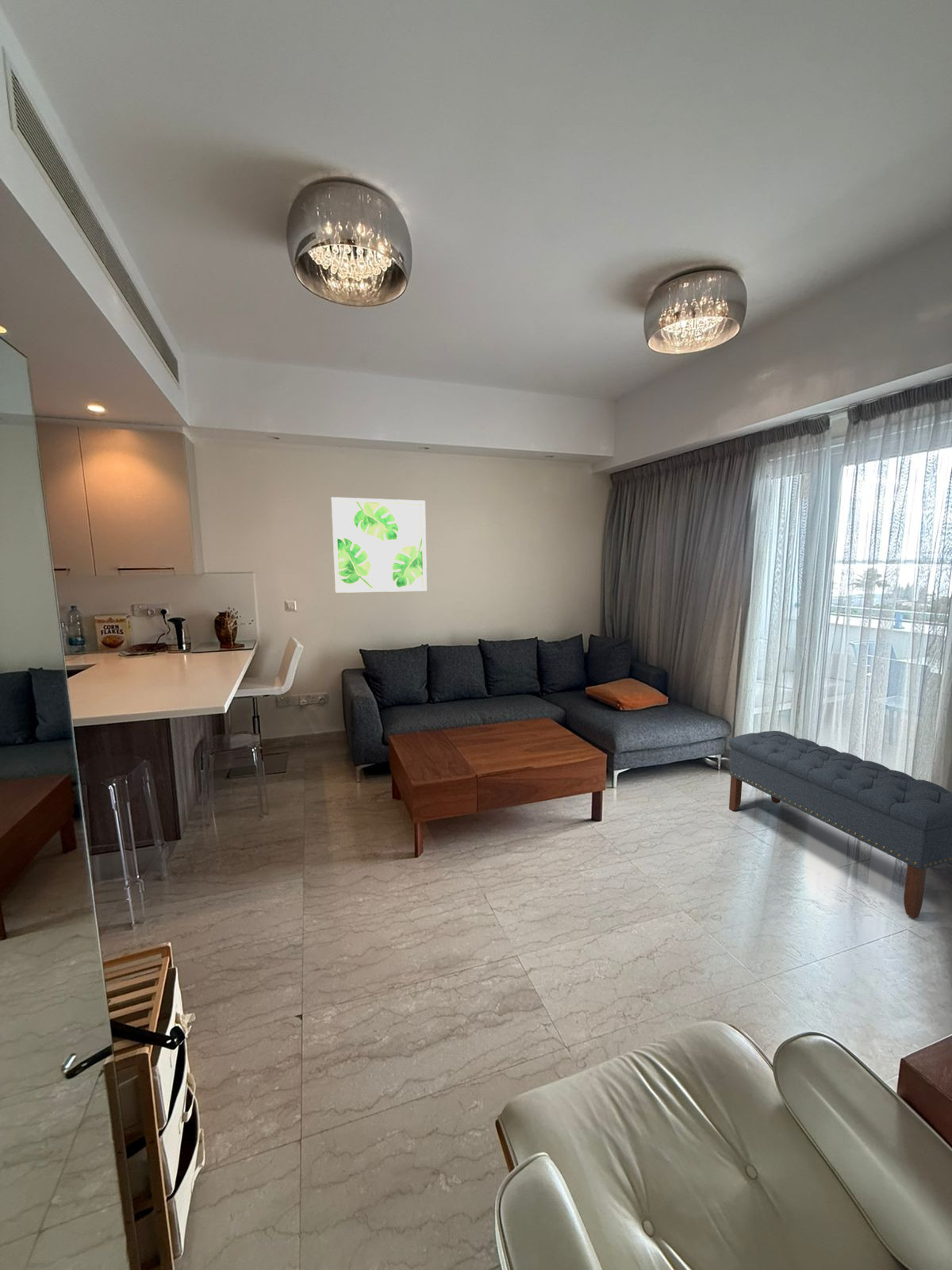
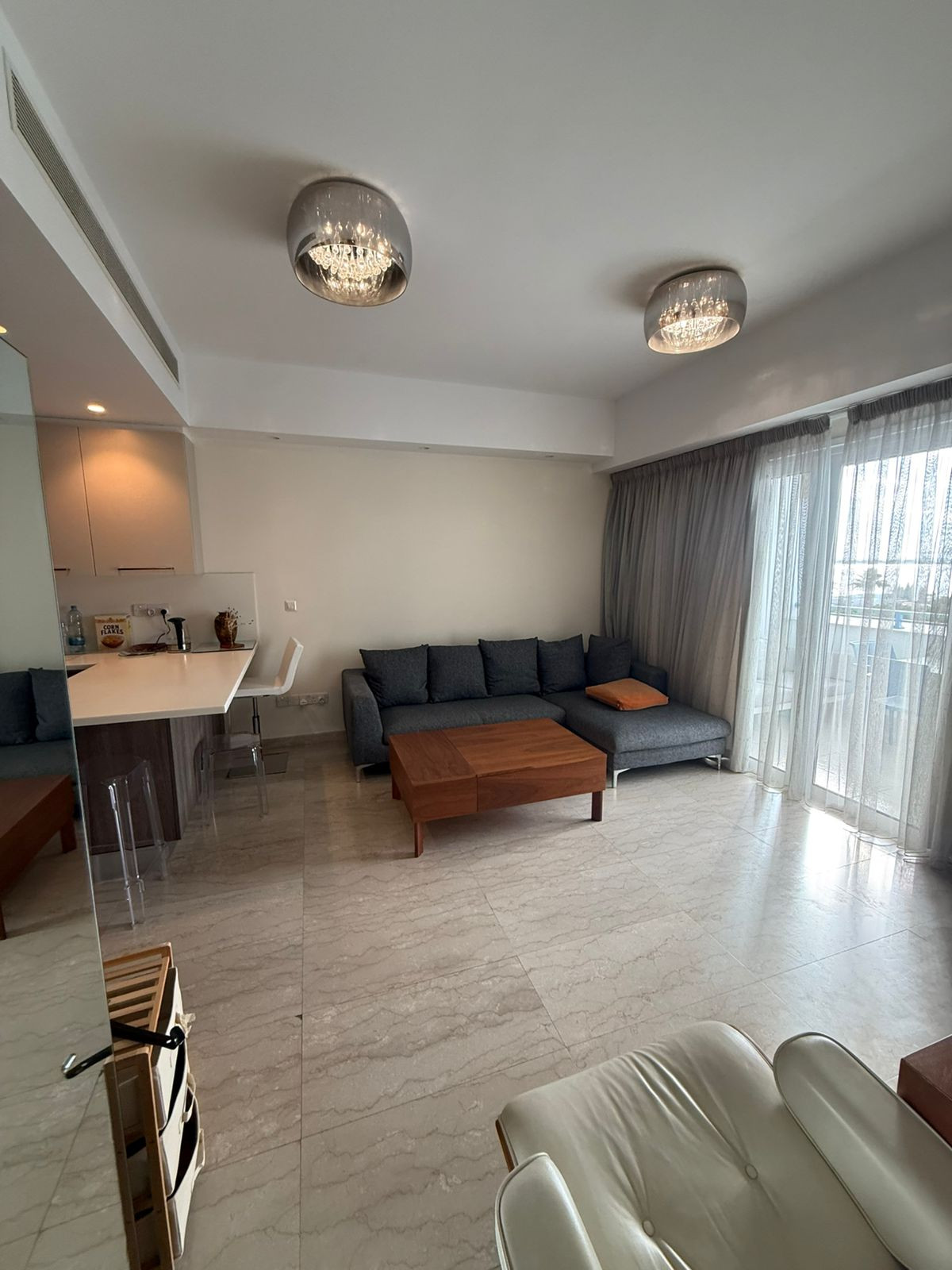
- bench (834, 804)
- wall art (381, 545)
